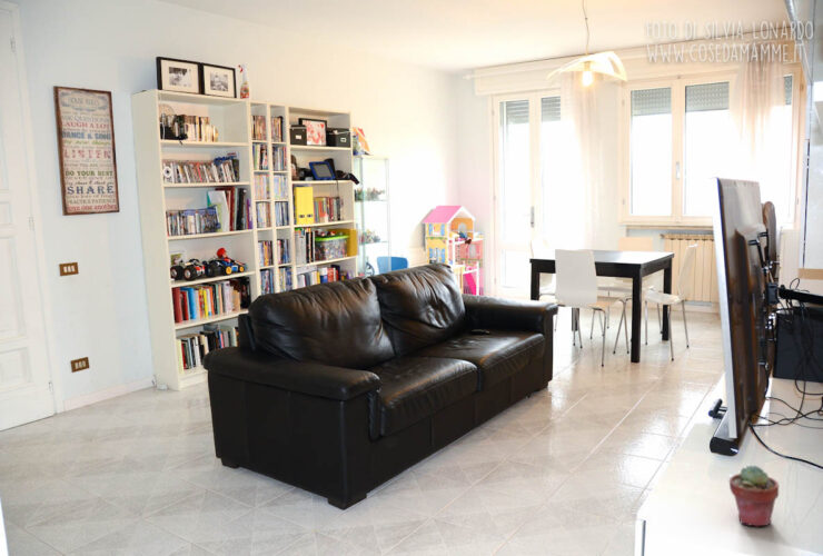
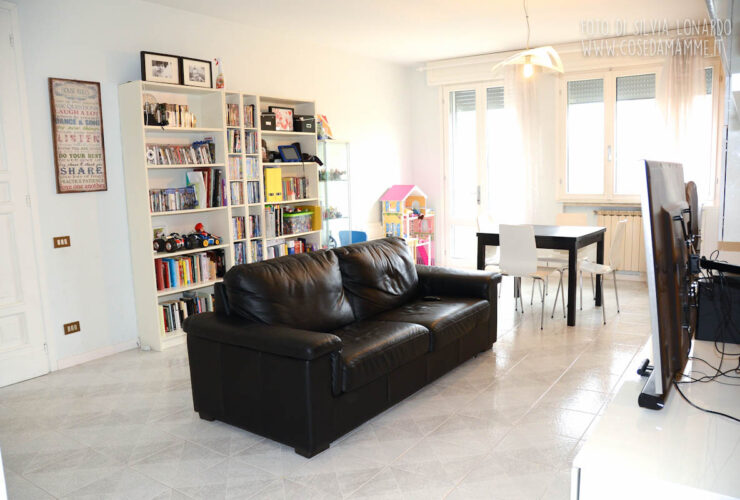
- potted succulent (753, 493)
